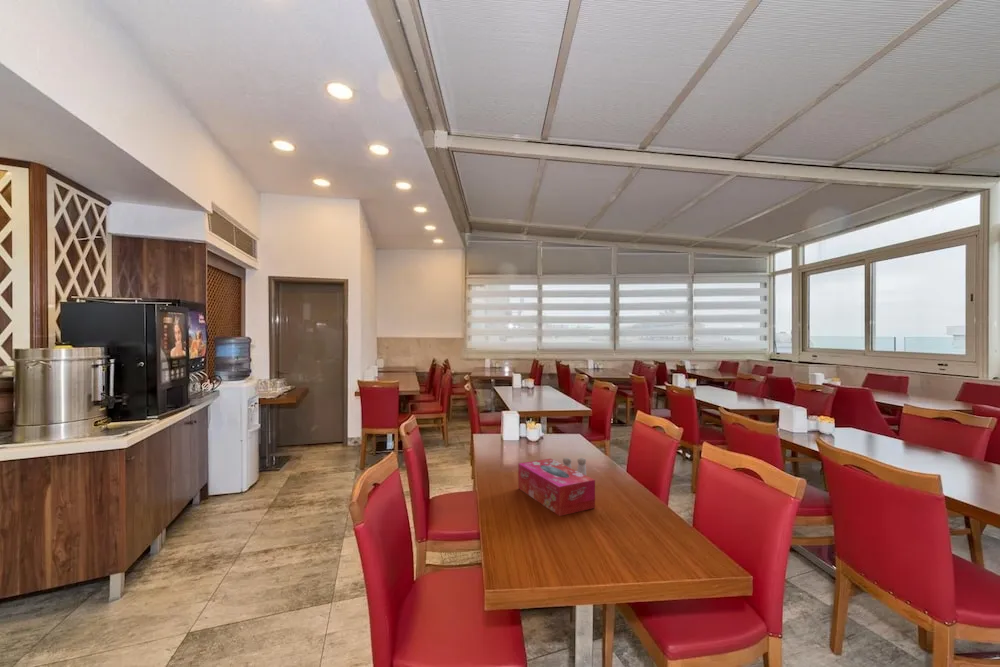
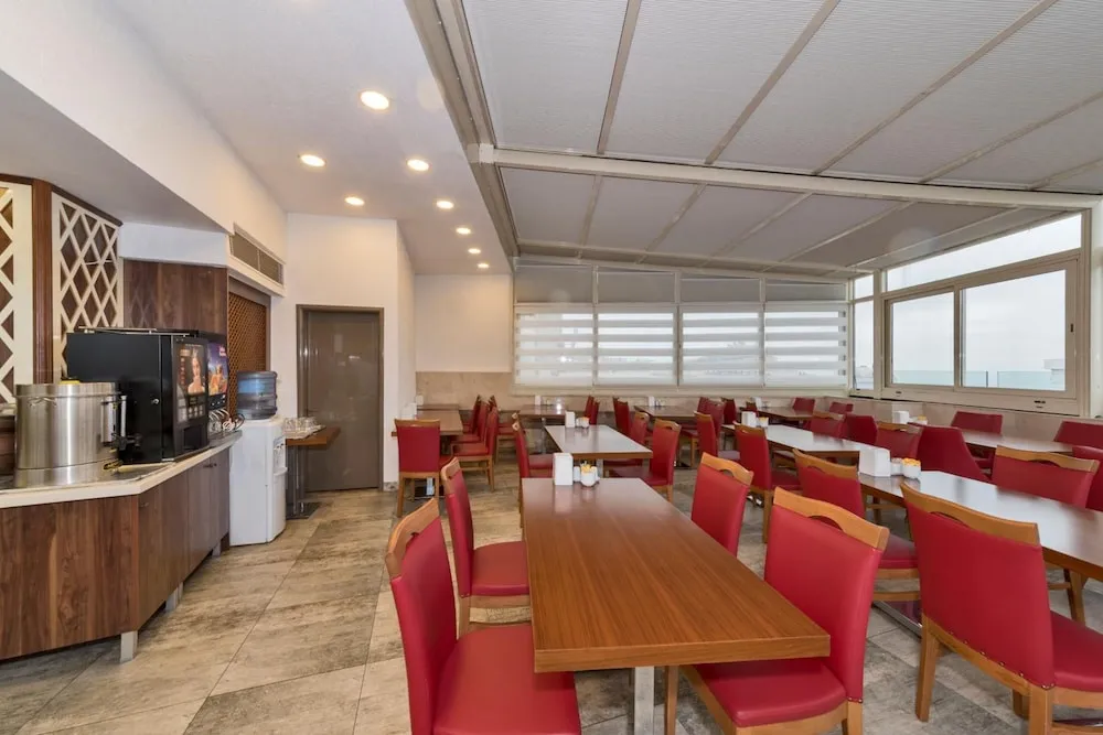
- tissue box (554, 484)
- salt and pepper shaker (577, 470)
